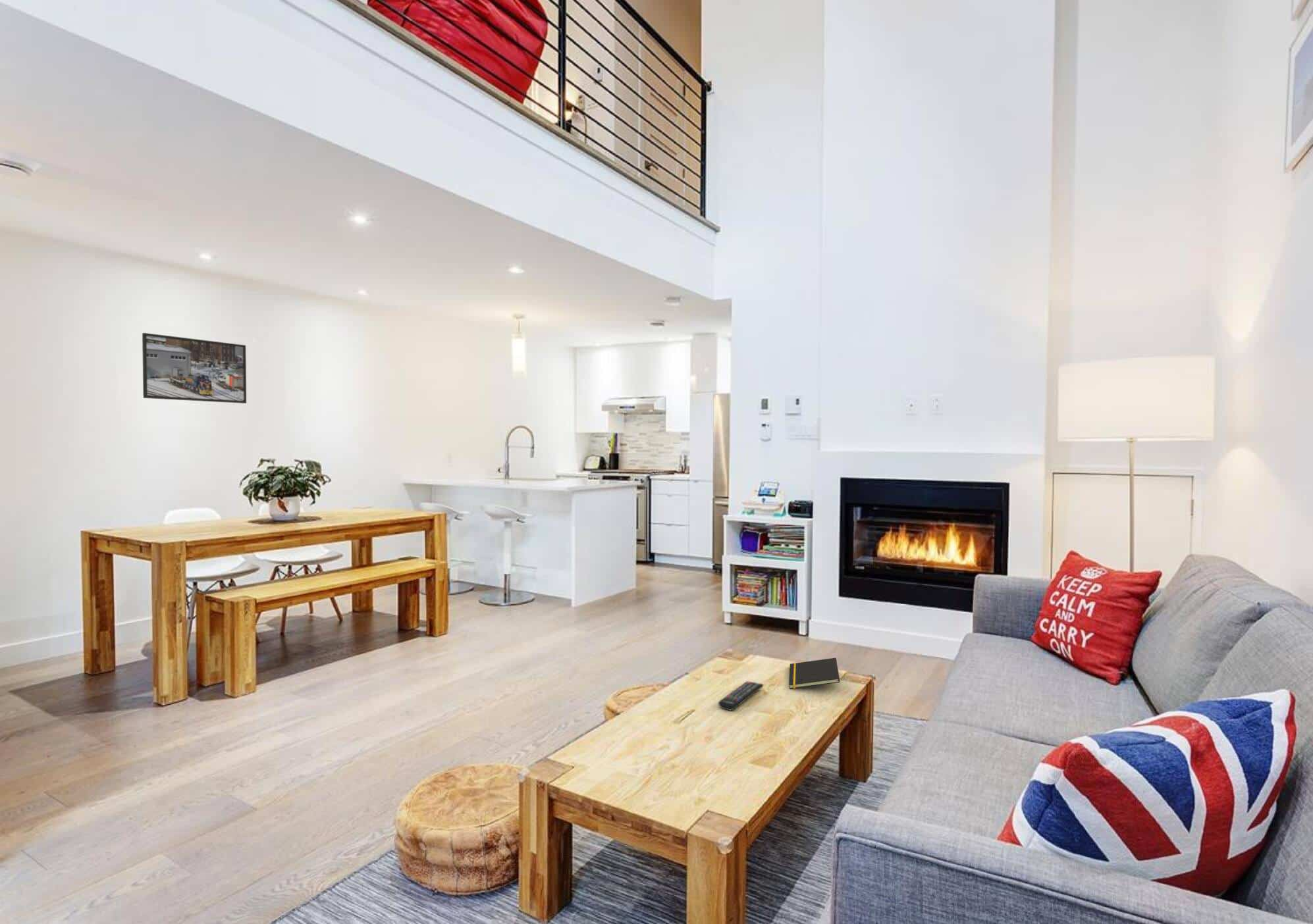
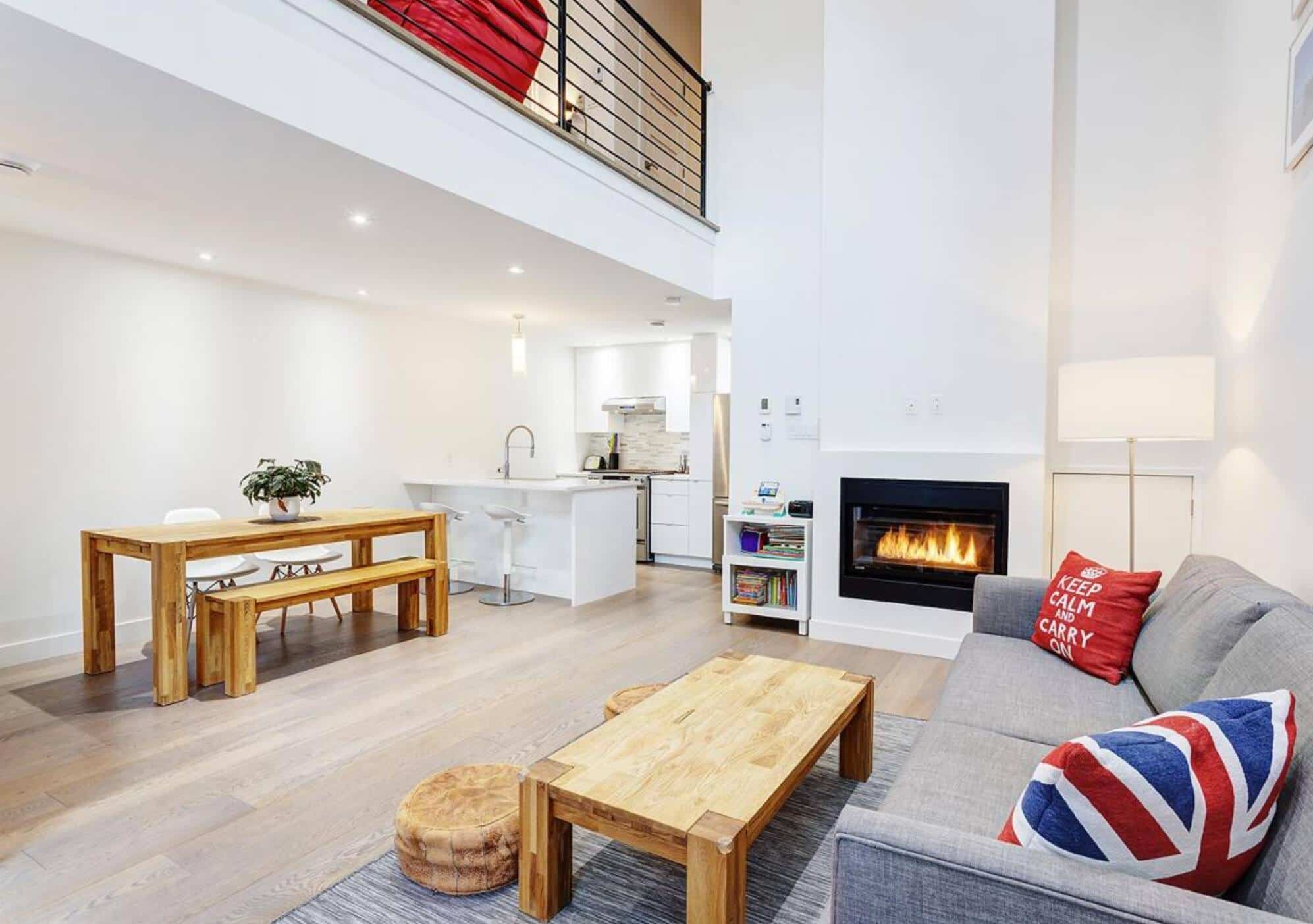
- remote control (741, 695)
- notepad (813, 673)
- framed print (197, 370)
